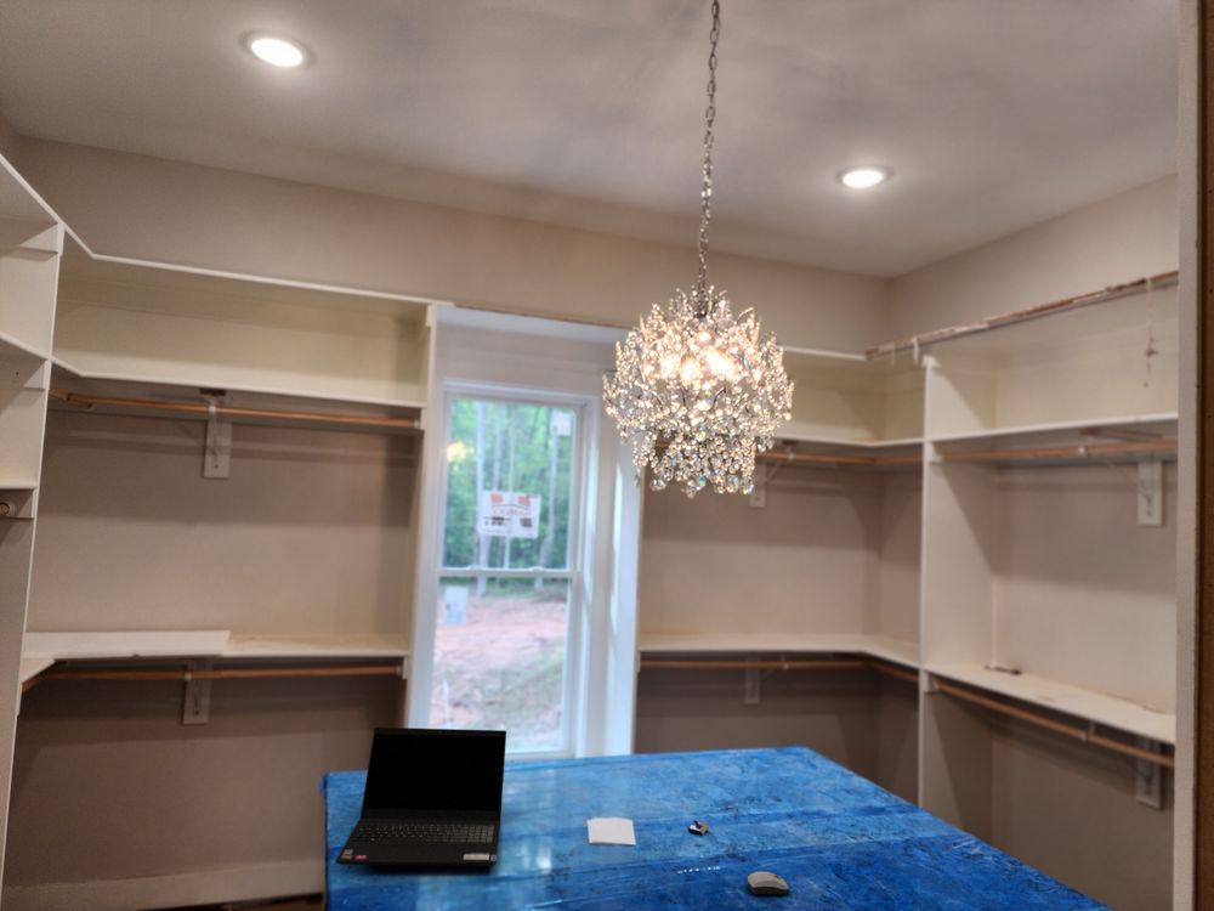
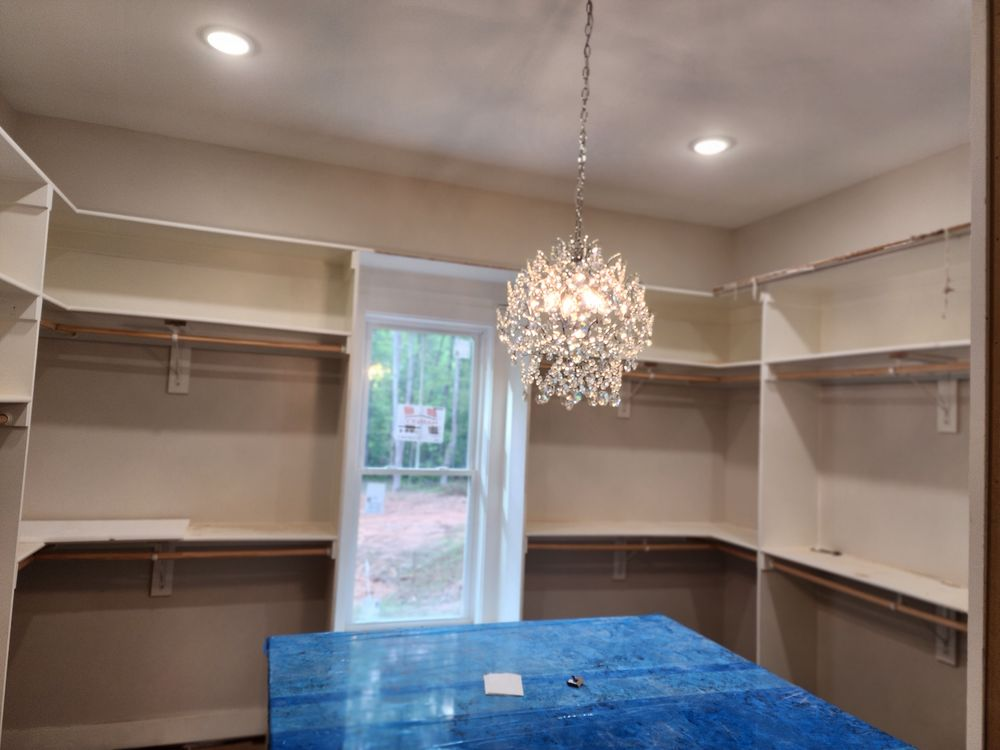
- computer mouse (767, 882)
- laptop computer (429, 792)
